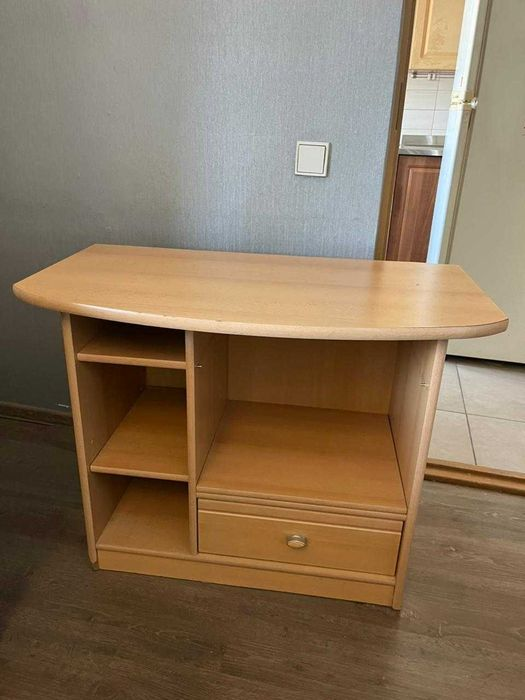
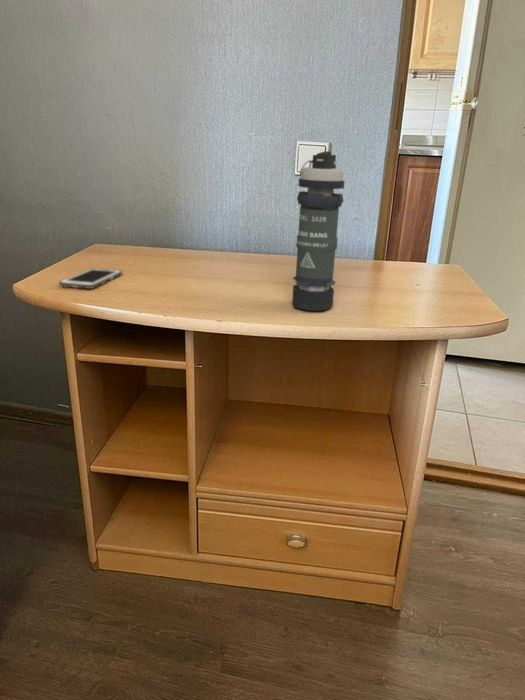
+ smoke grenade (319, 231)
+ cell phone (92, 277)
